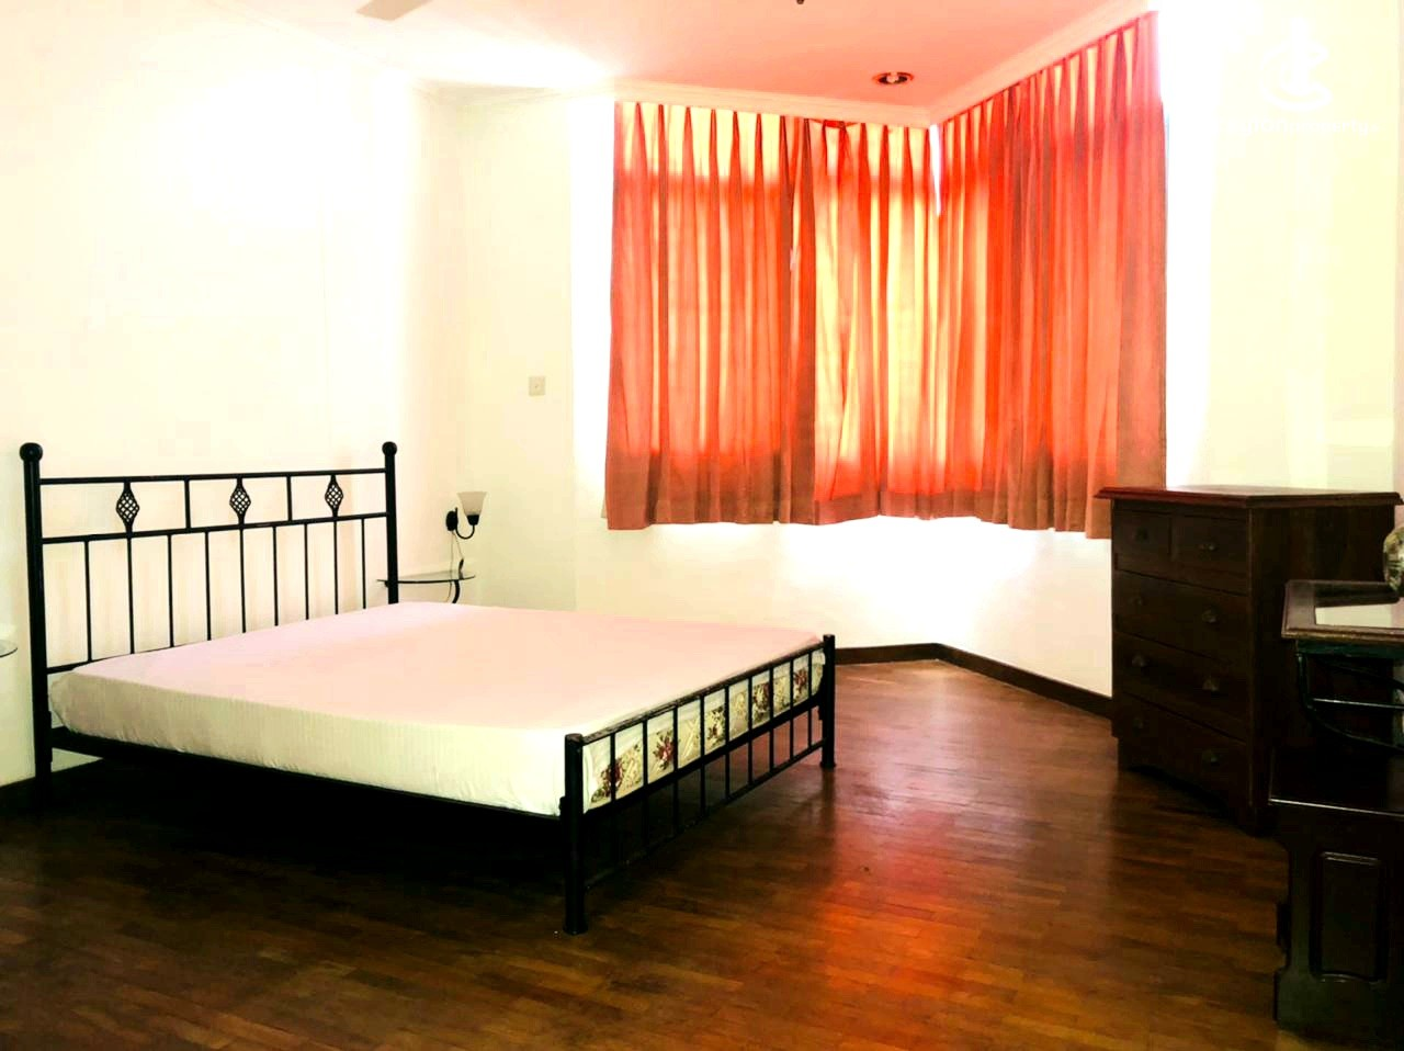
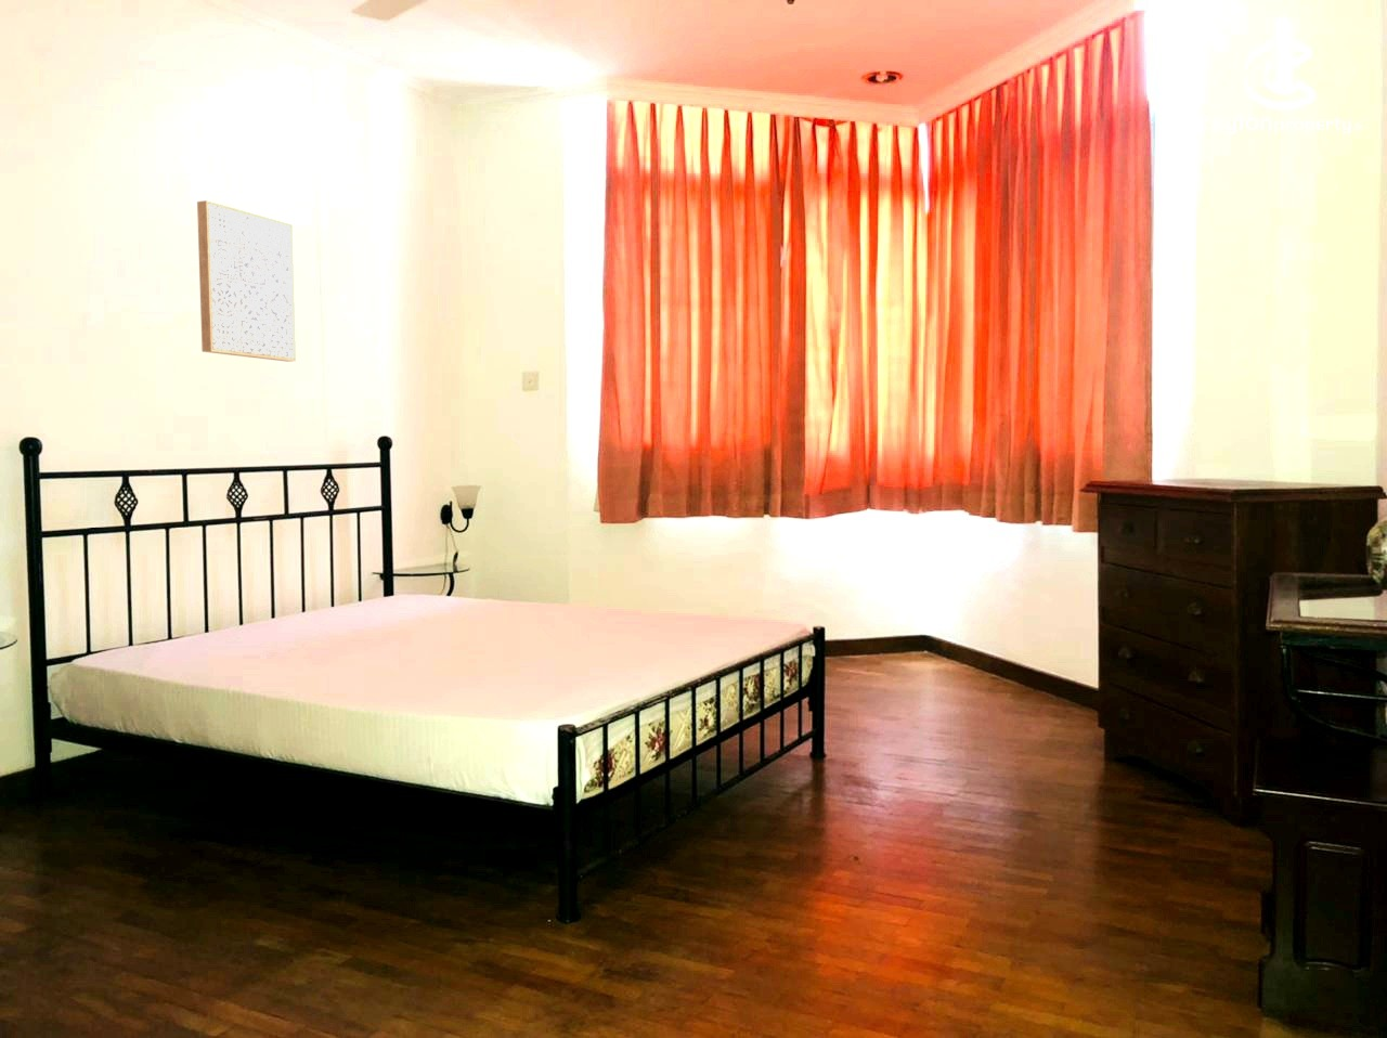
+ wall art (249, 285)
